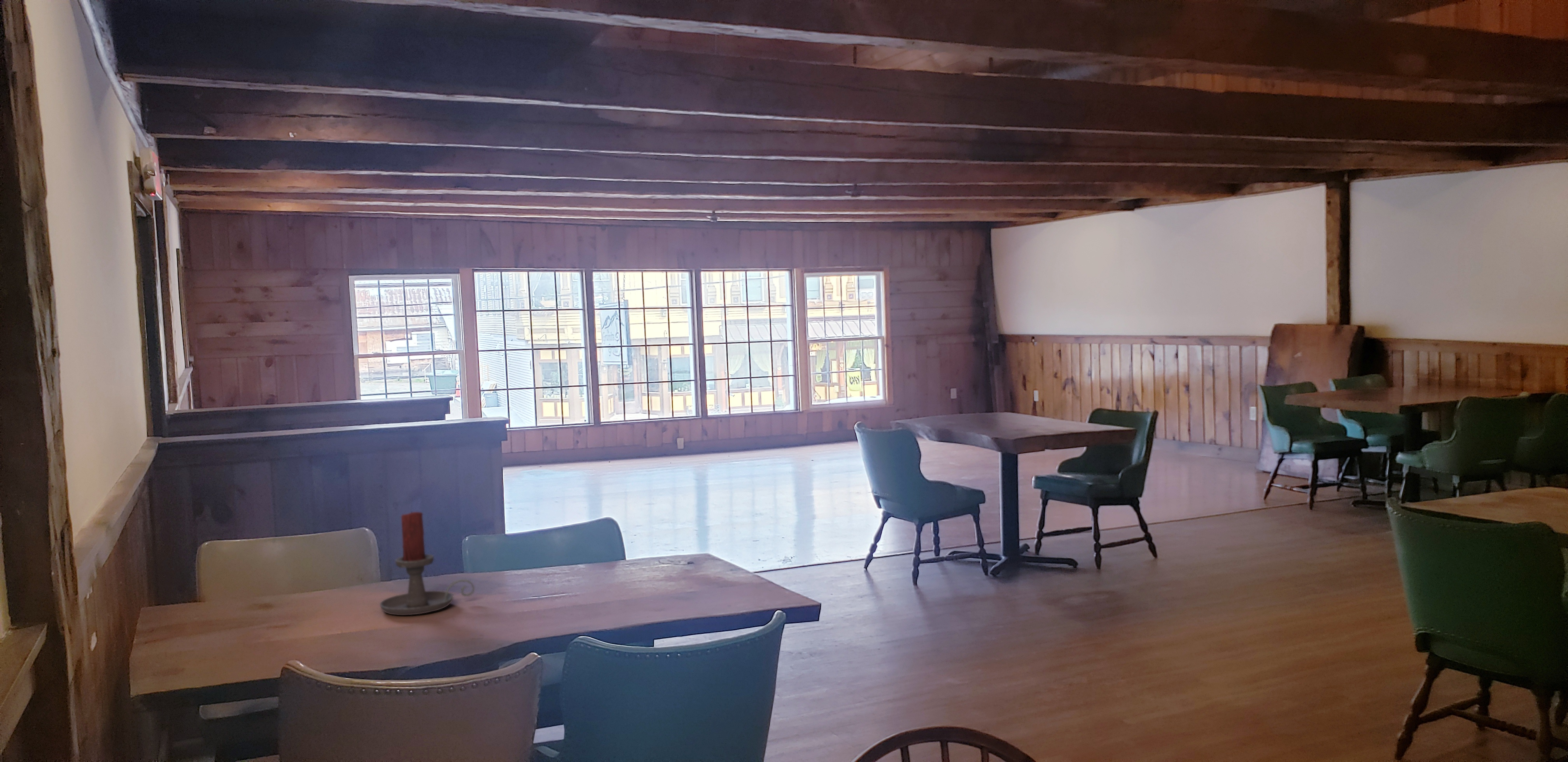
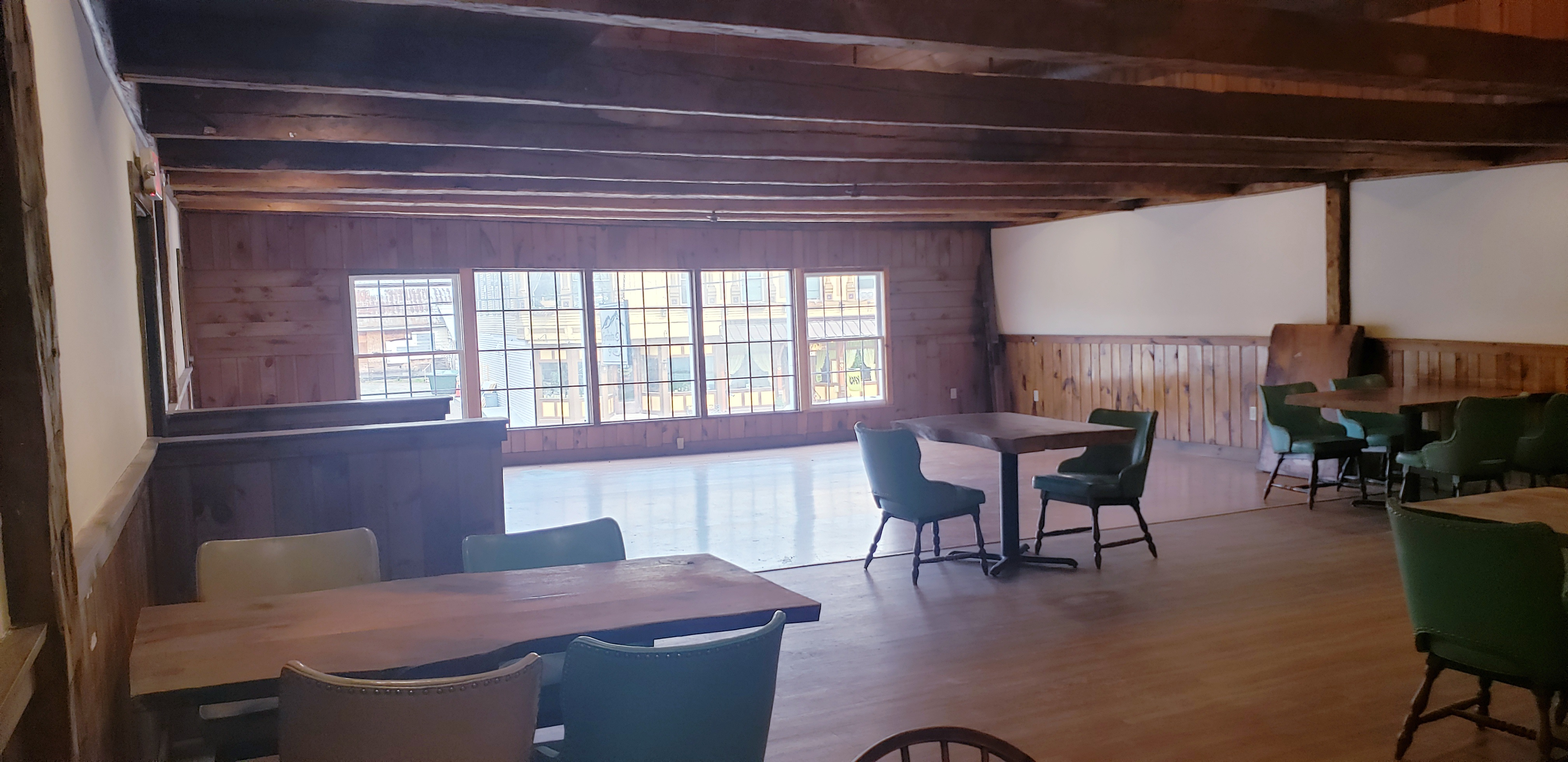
- candle holder (425, 558)
